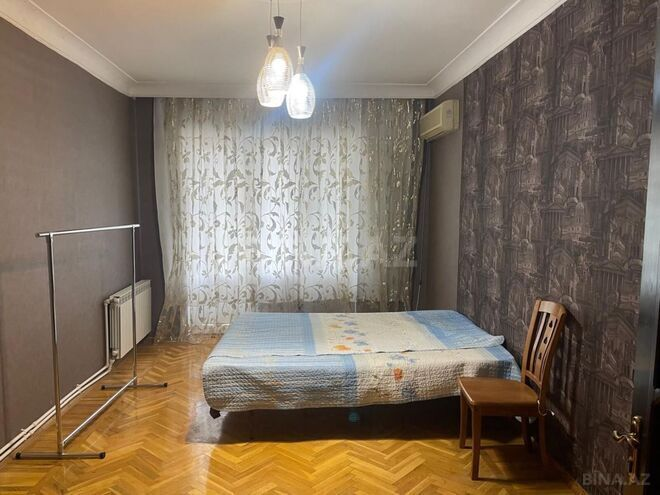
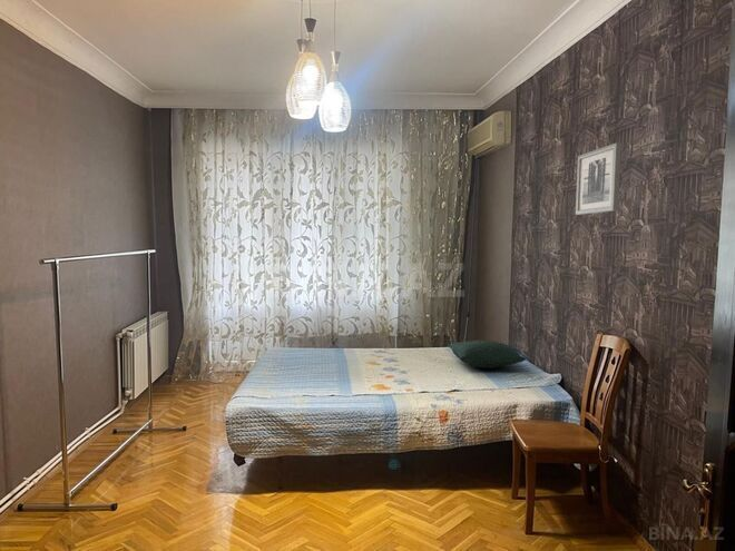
+ wall art (596, 181)
+ pillow (483, 352)
